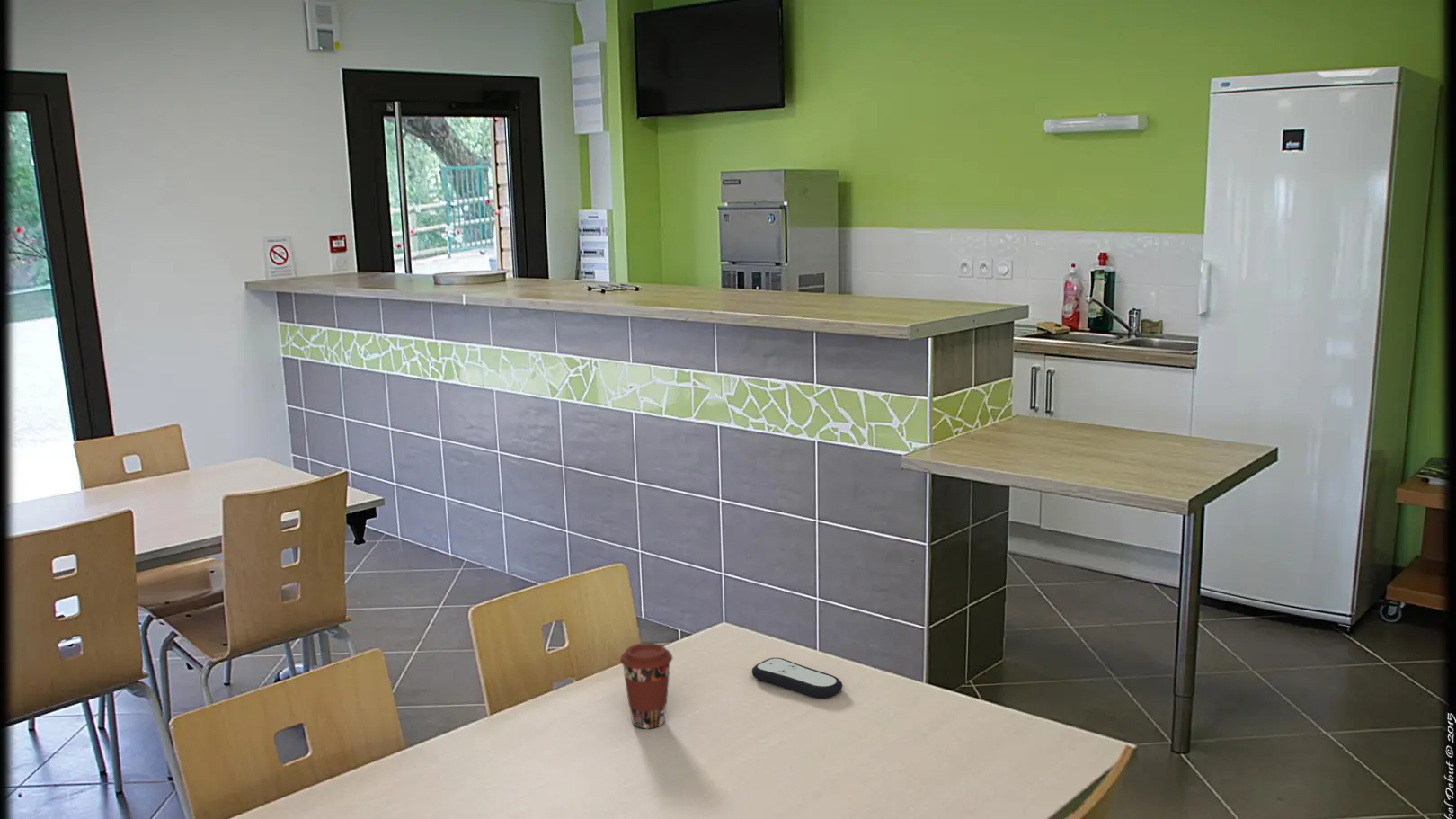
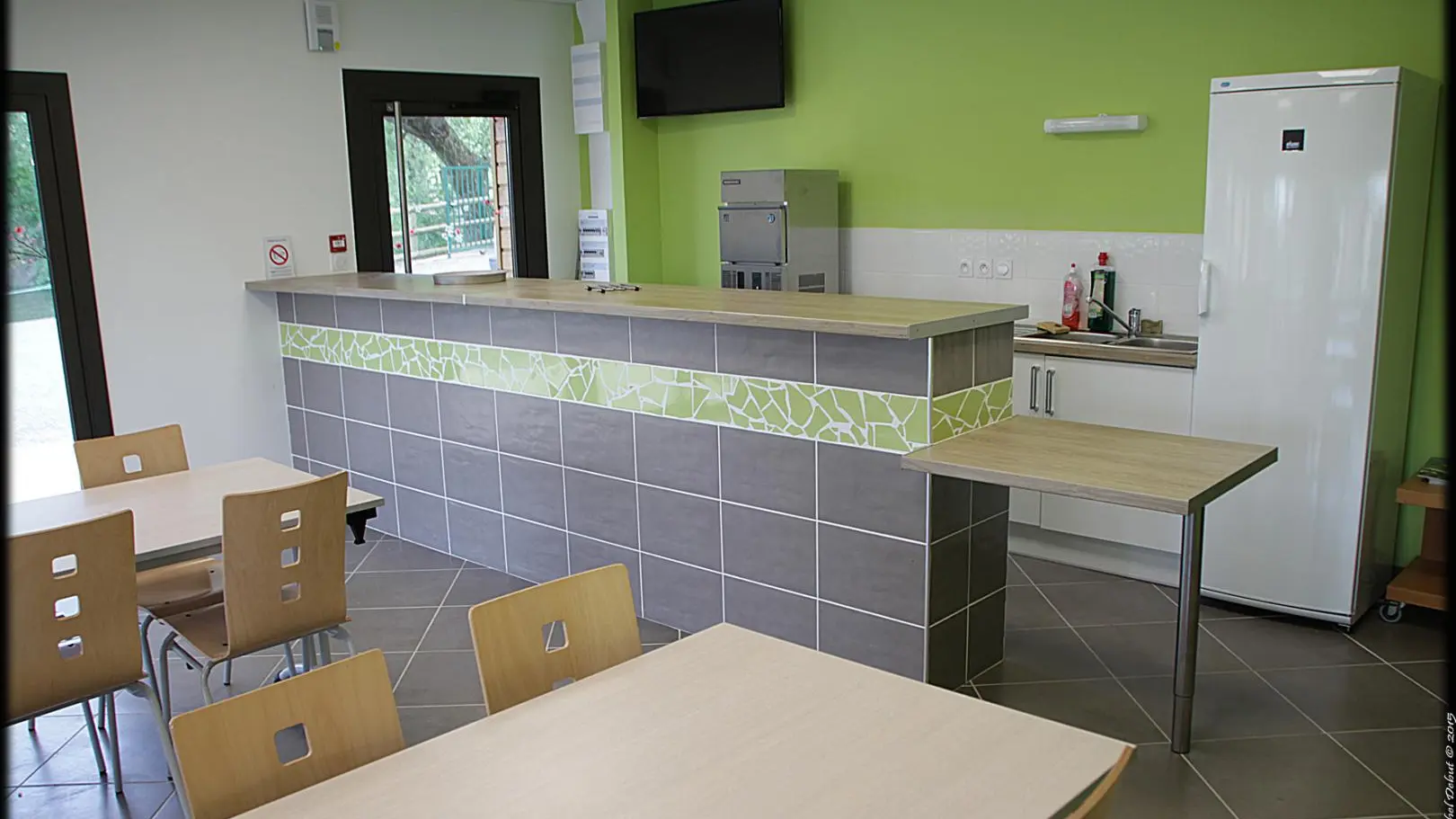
- remote control (797, 677)
- coffee cup (647, 685)
